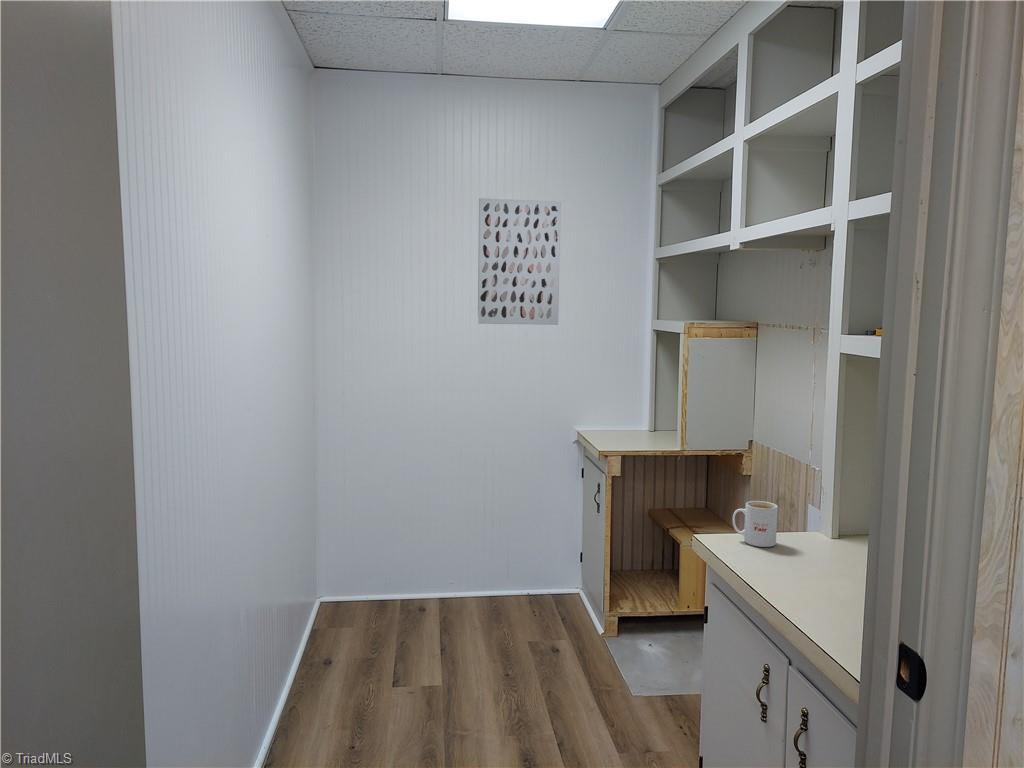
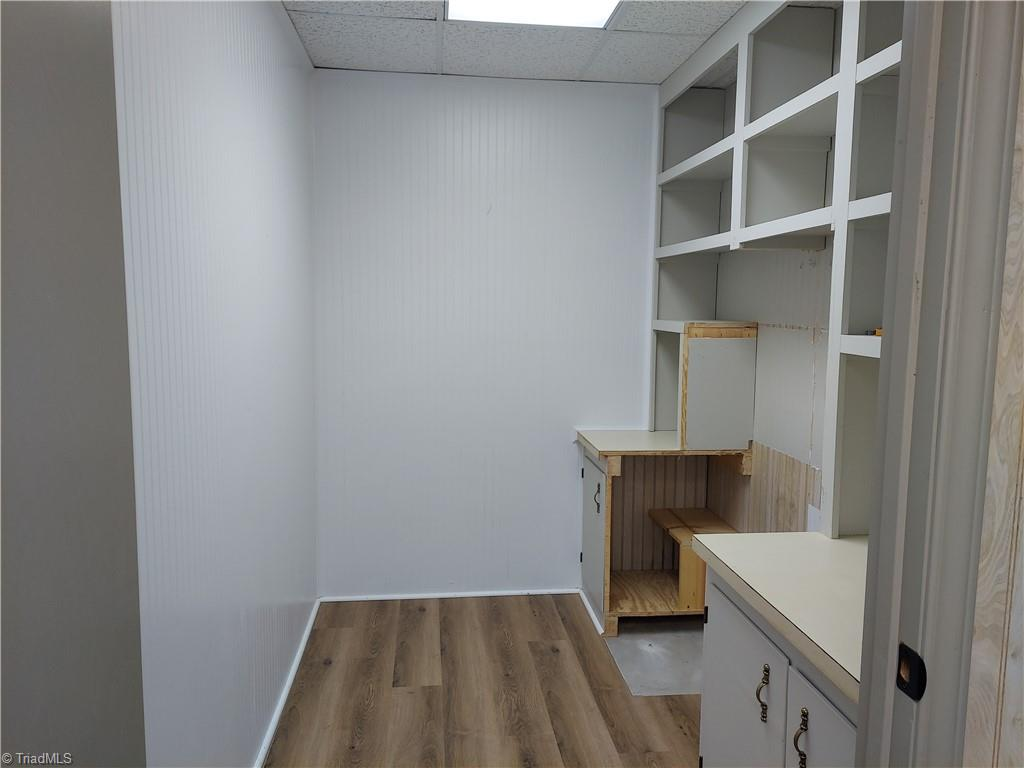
- mug (754, 522)
- wall art (519, 262)
